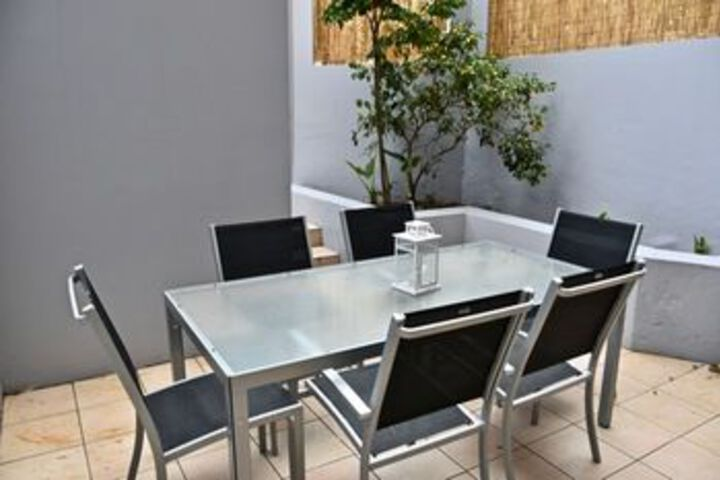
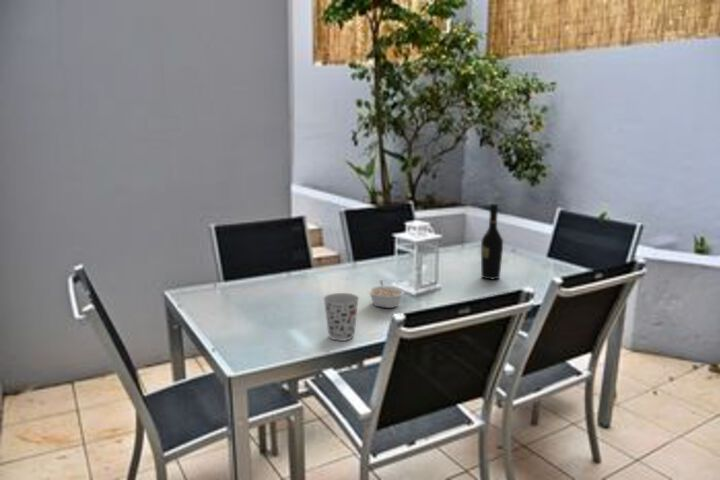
+ cup (341, 317)
+ wine bottle (492, 241)
+ legume (384, 295)
